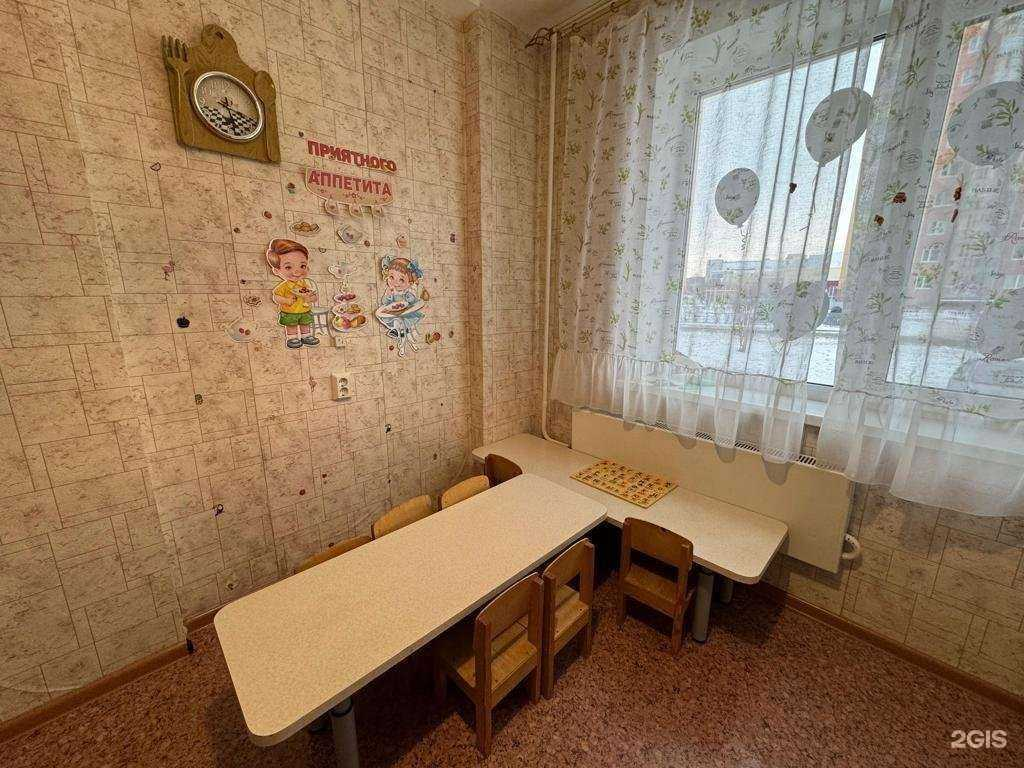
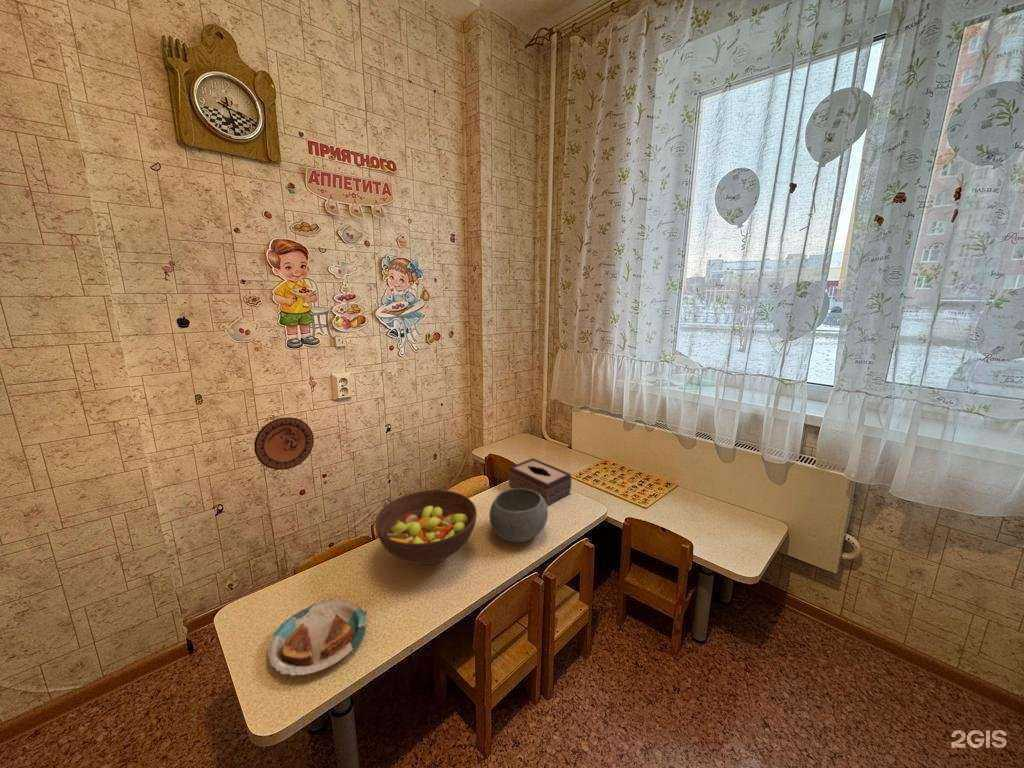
+ bowl (518, 515)
+ fruit bowl (428, 533)
+ plate (320, 633)
+ decorative plate (285, 443)
+ tissue box (539, 480)
